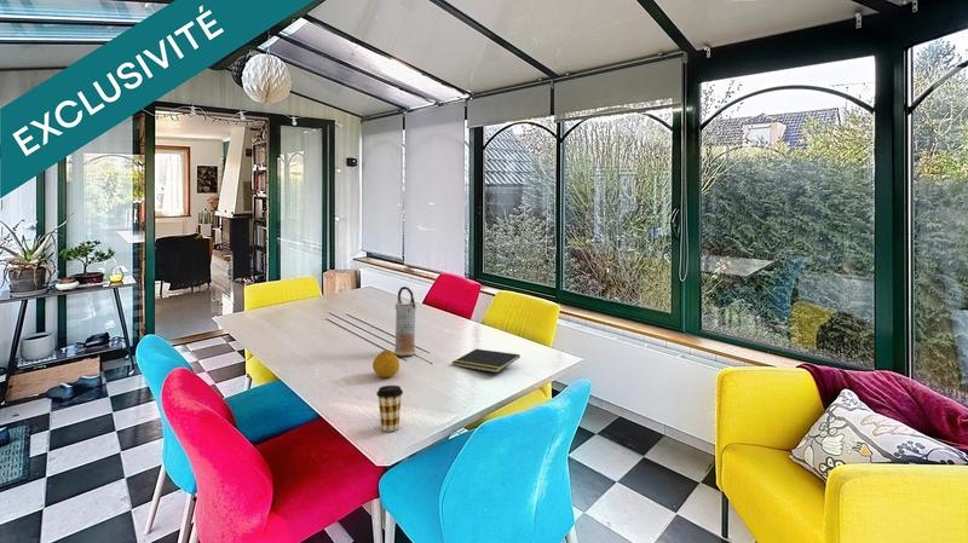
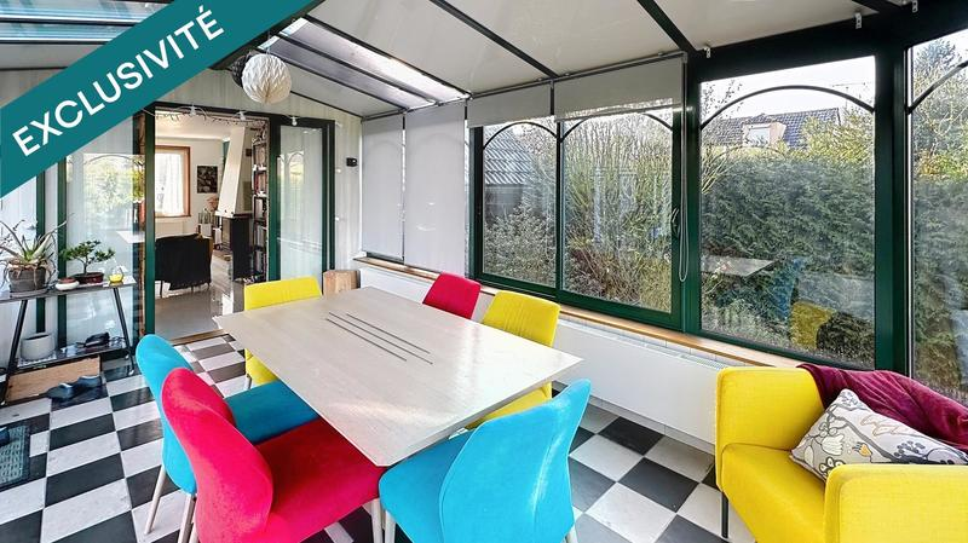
- coffee cup (390, 408)
- vase (405, 319)
- notepad (485, 359)
- fruit (386, 363)
